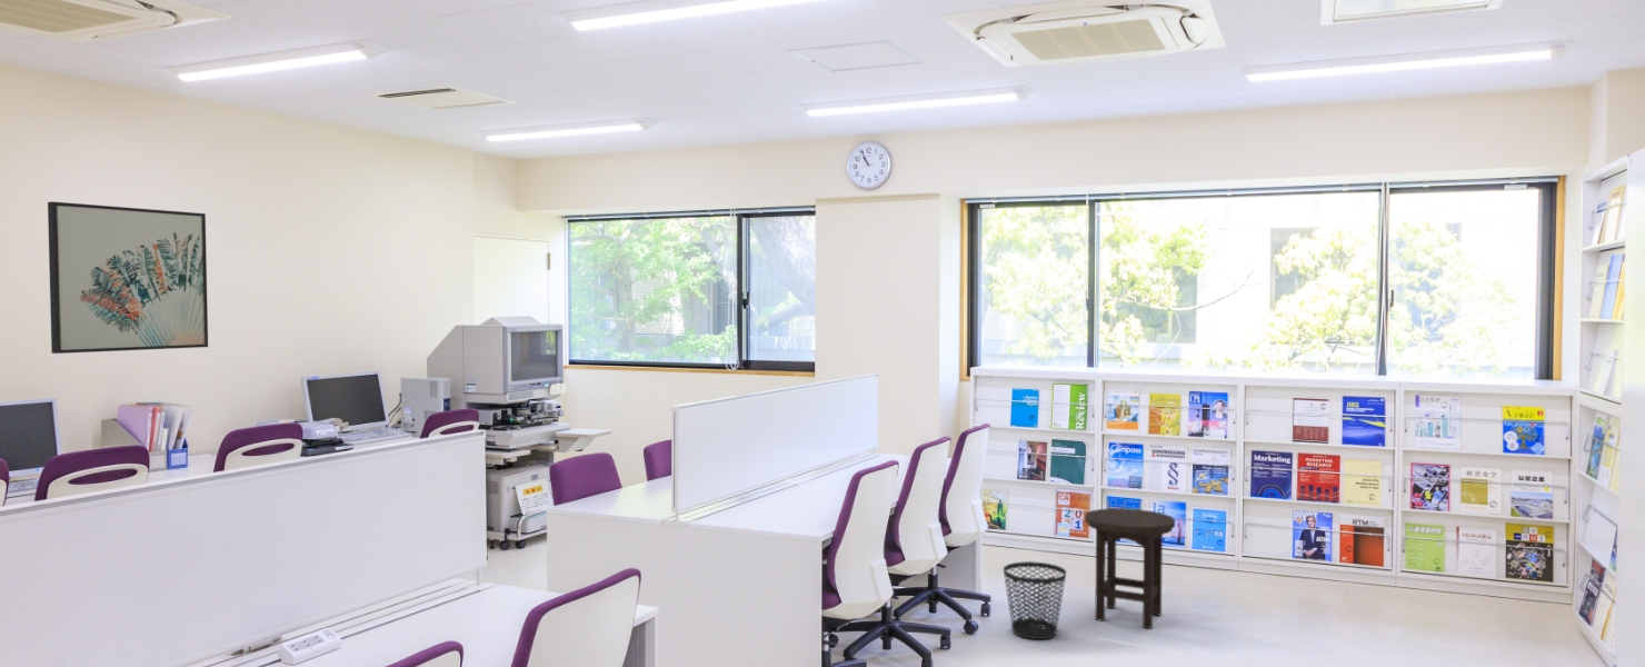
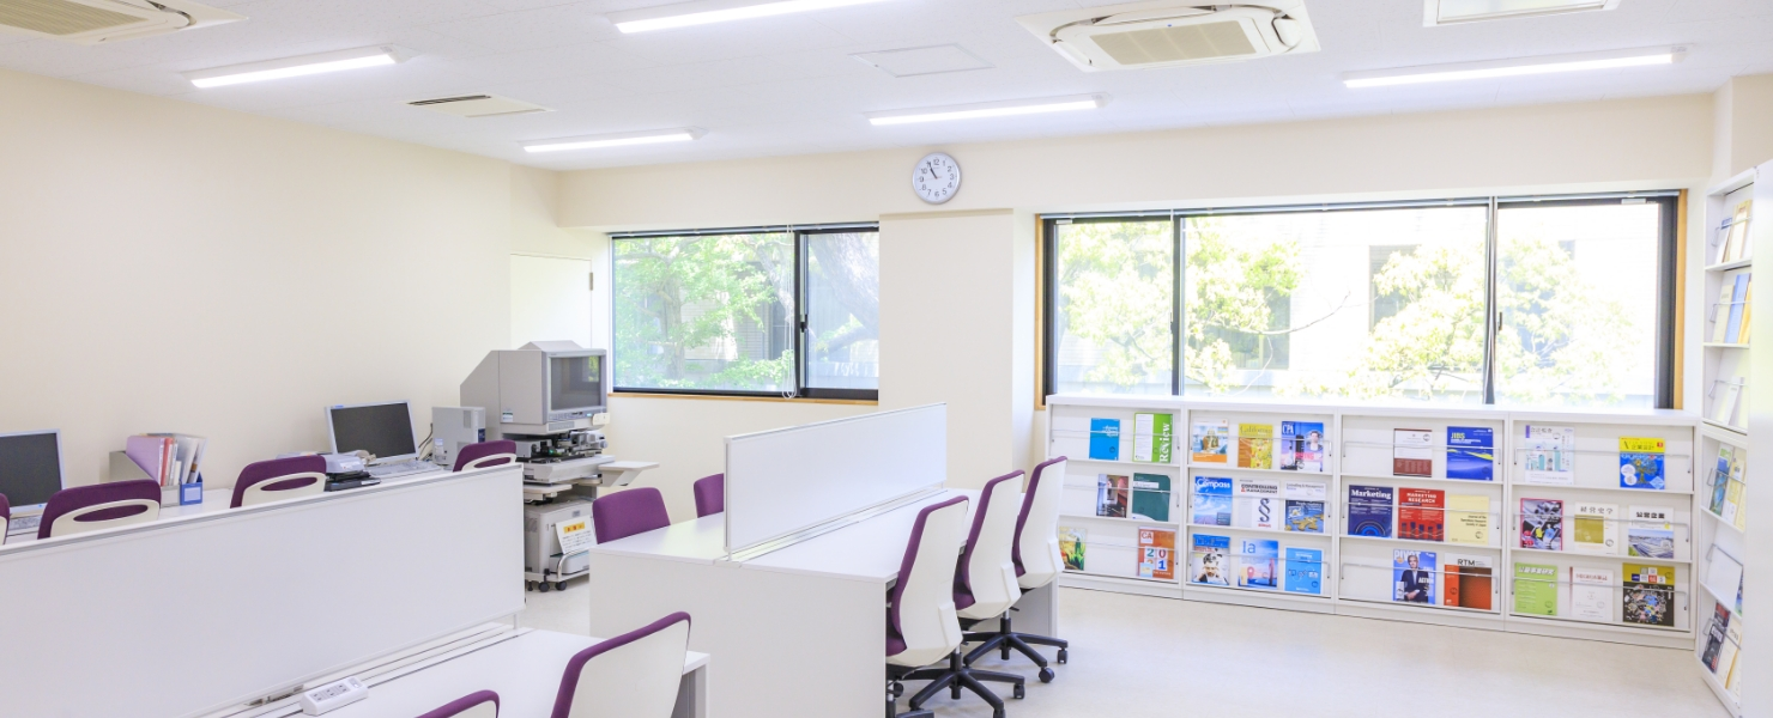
- wall art (132, 279)
- wastebasket (1034, 600)
- stool (1128, 578)
